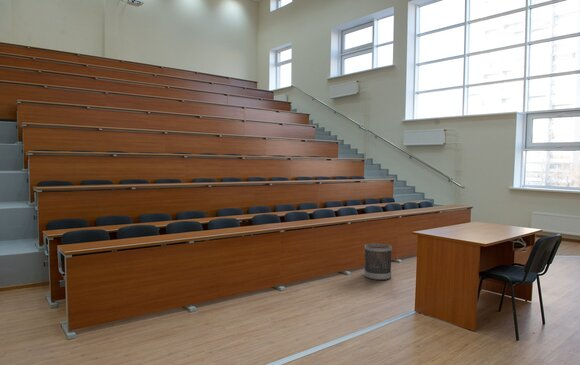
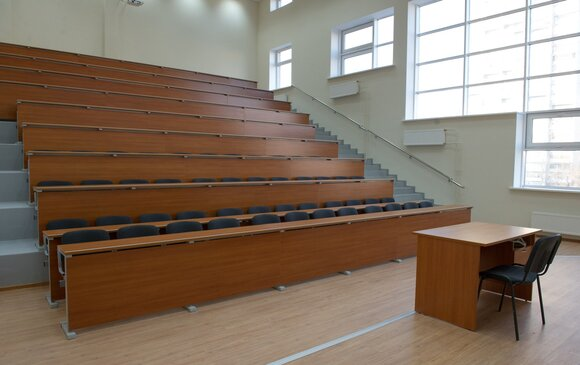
- wastebasket (377, 261)
